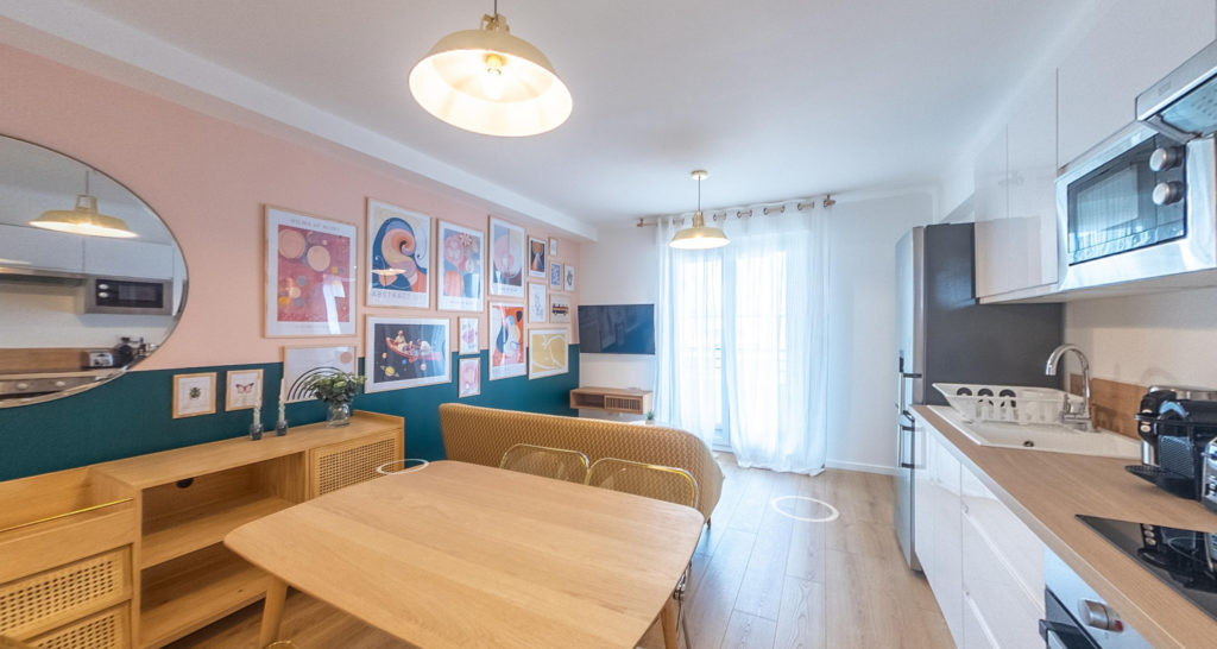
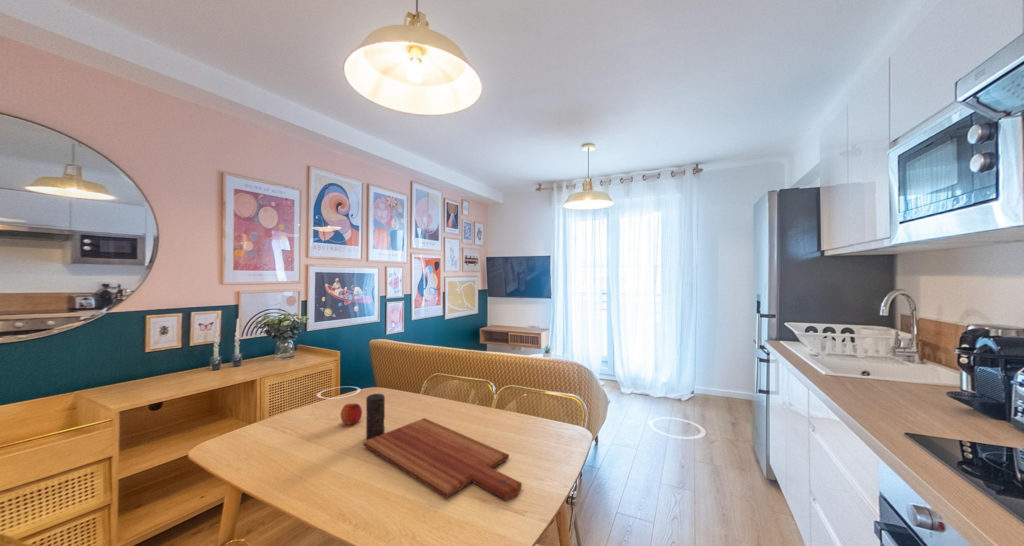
+ cutting board (436, 451)
+ candle (375, 416)
+ fruit (351, 413)
